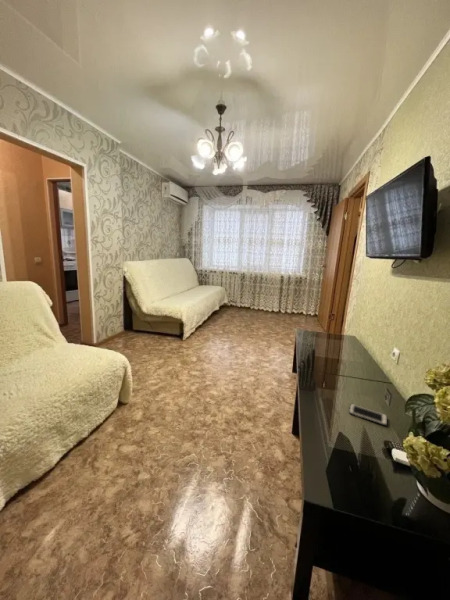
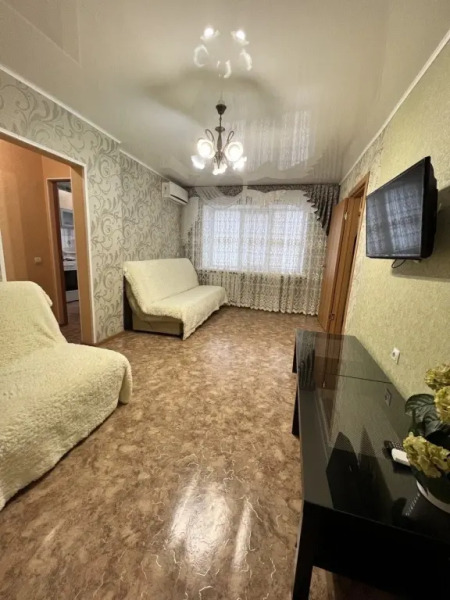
- cell phone (367, 414)
